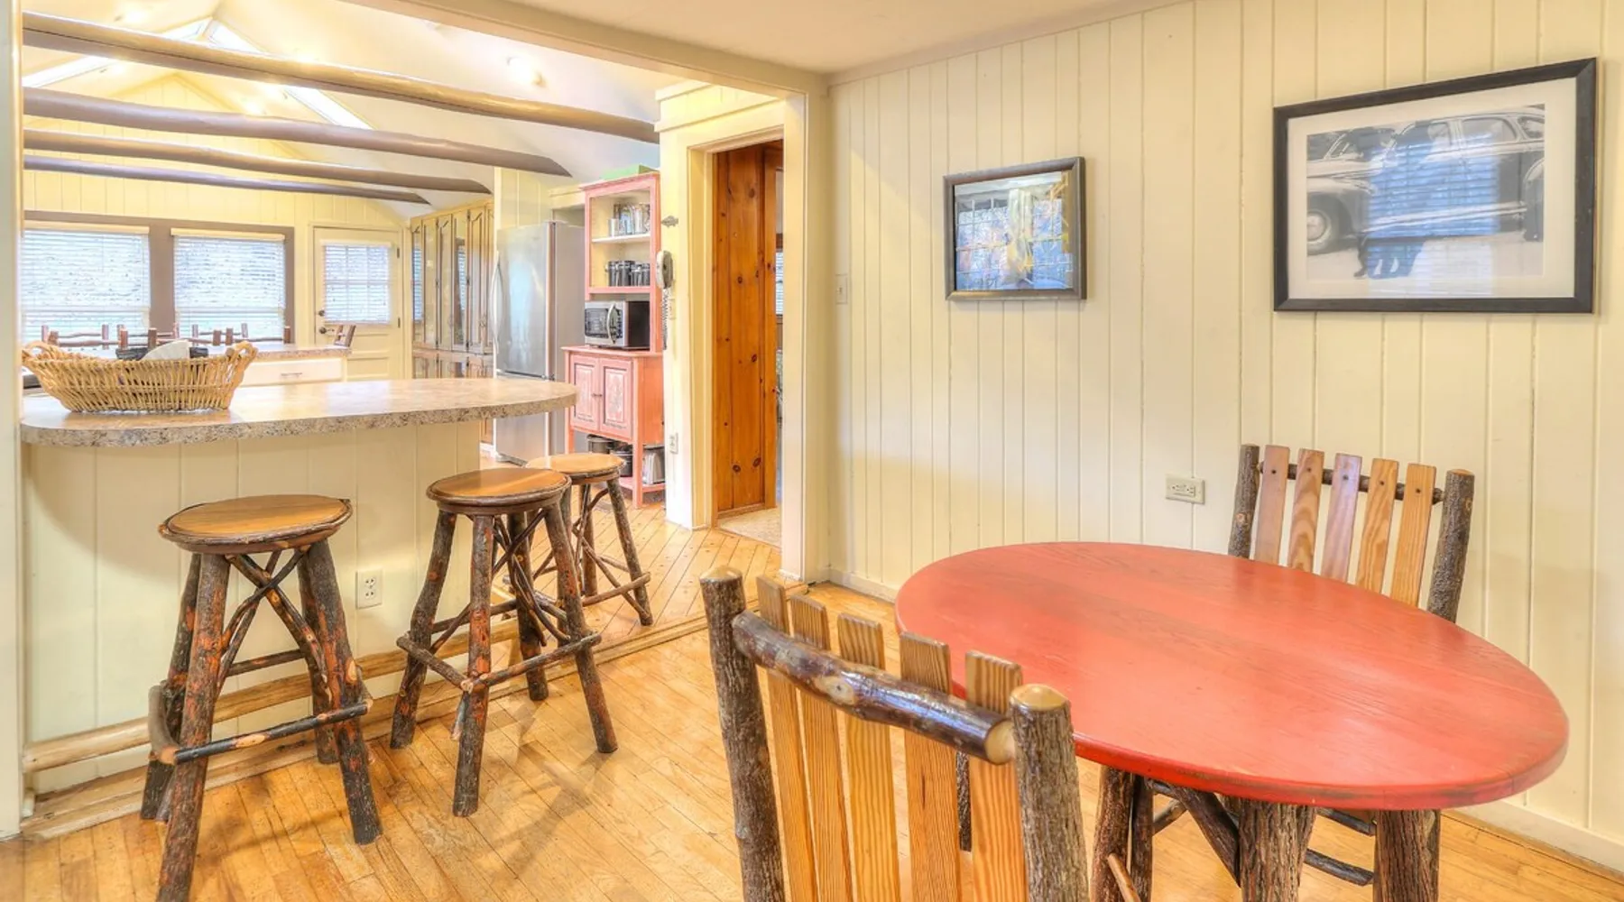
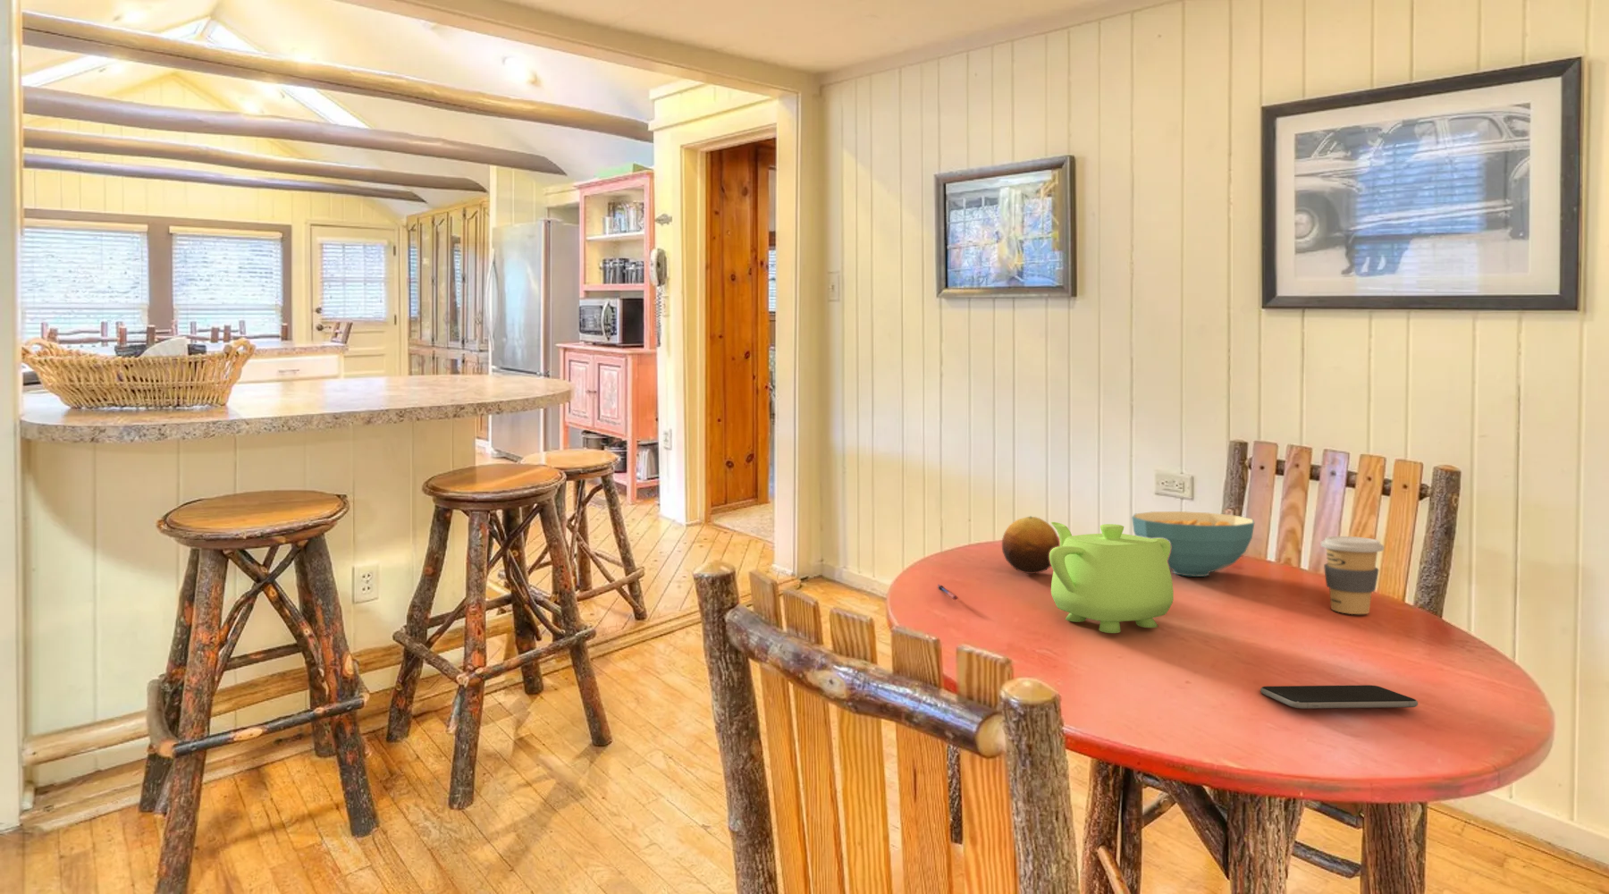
+ cereal bowl (1192, 545)
+ teapot (1097, 570)
+ fruit (1030, 545)
+ pen (945, 589)
+ smartphone (1336, 697)
+ coffee cup (1350, 575)
